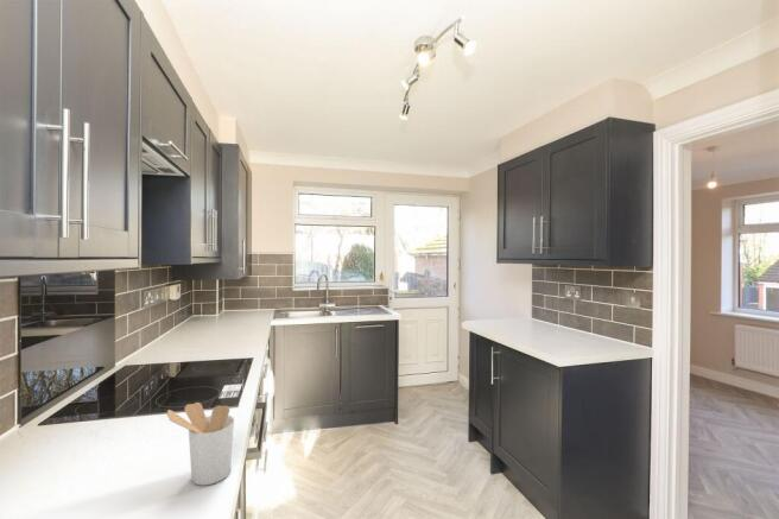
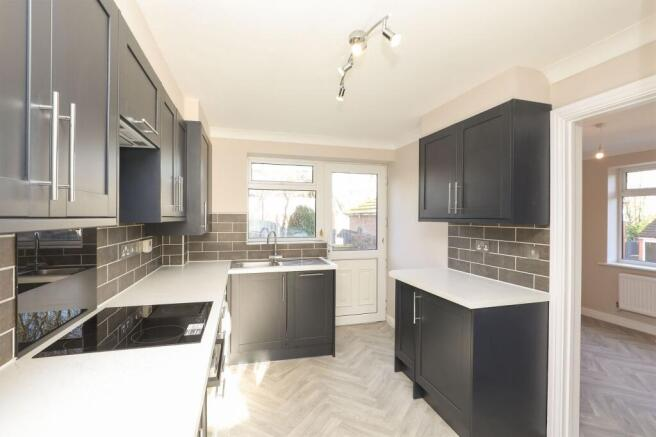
- utensil holder (200, 441)
